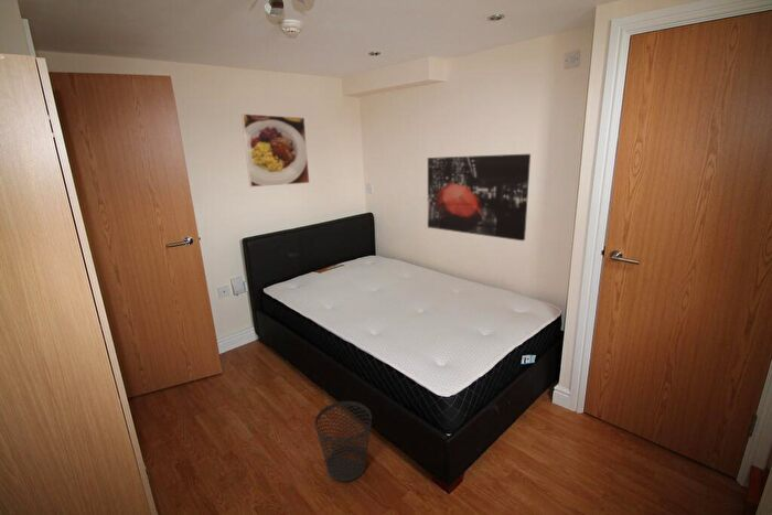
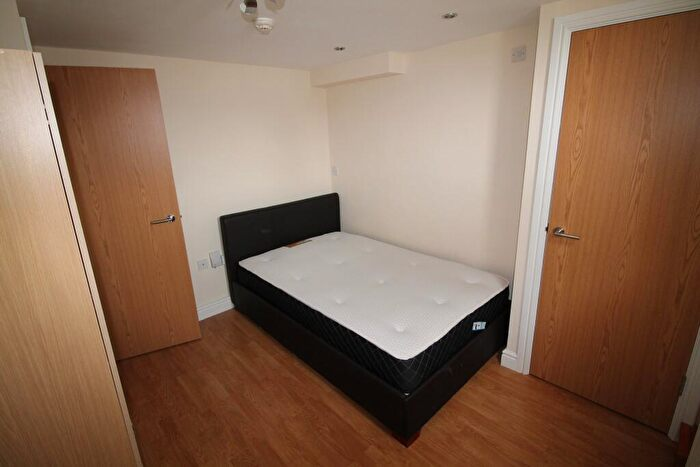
- wastebasket (345, 443)
- wall art (472, 195)
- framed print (277, 151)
